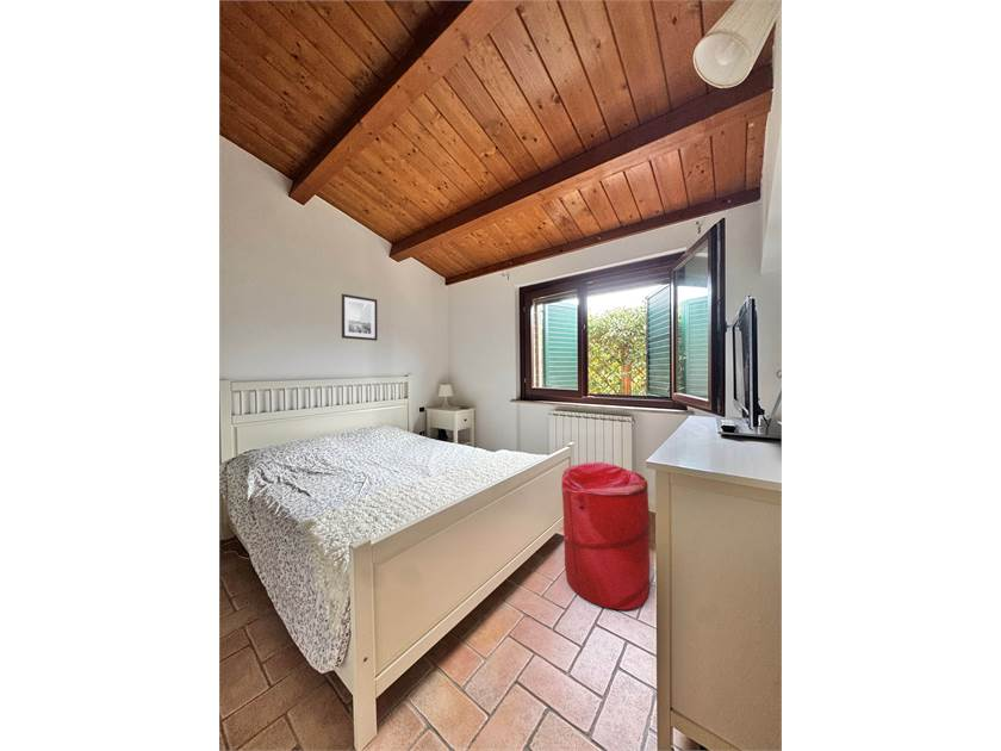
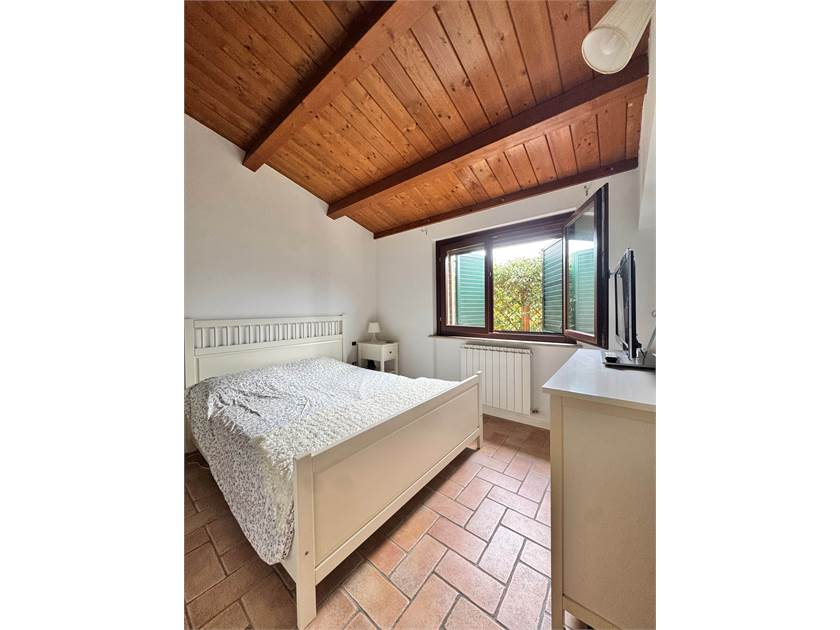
- wall art (360, 317)
- laundry hamper (603, 527)
